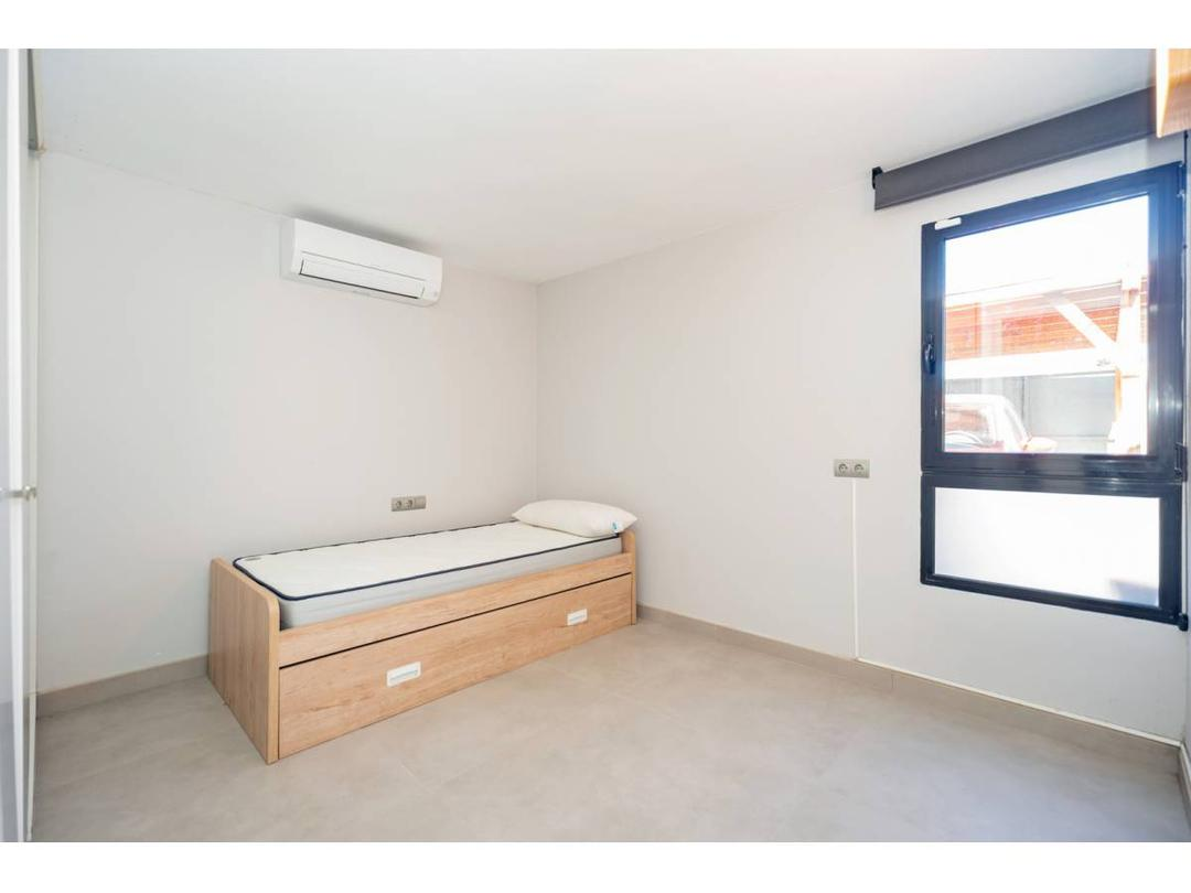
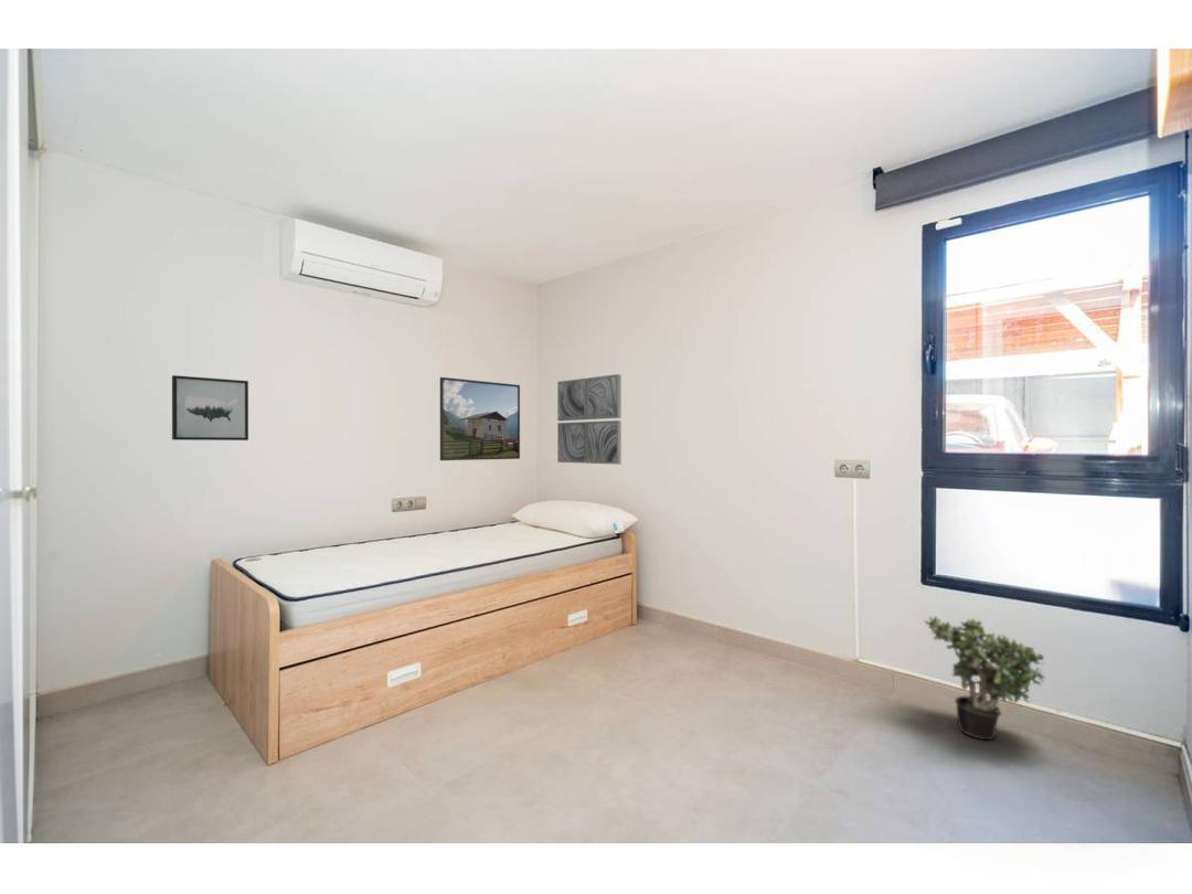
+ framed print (482, 421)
+ wall art (211, 408)
+ wall art (587, 422)
+ potted plant (980, 678)
